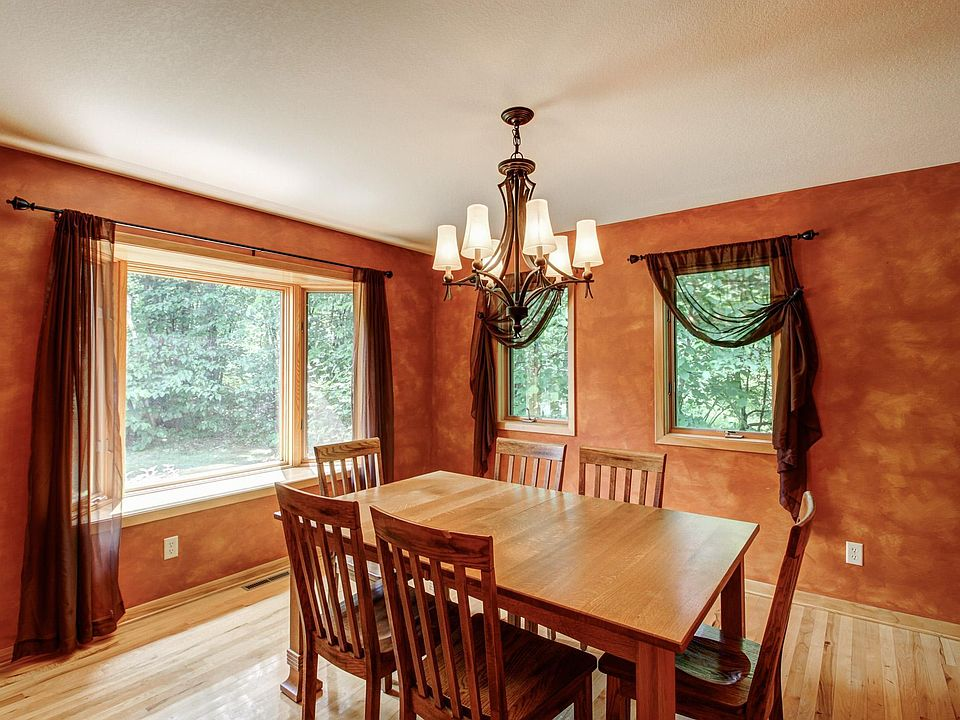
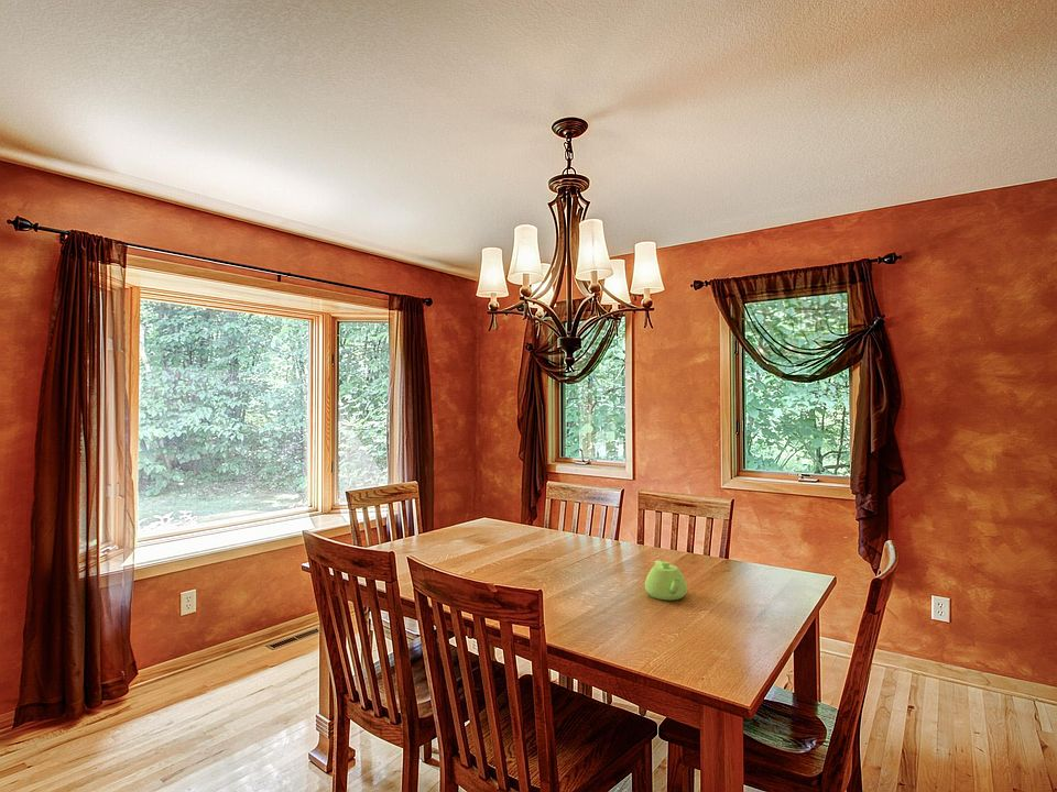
+ teapot (666, 579)
